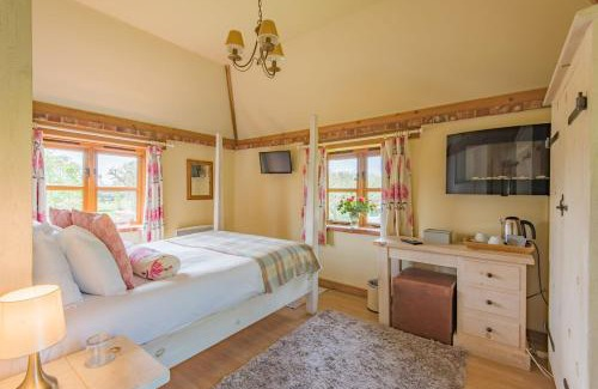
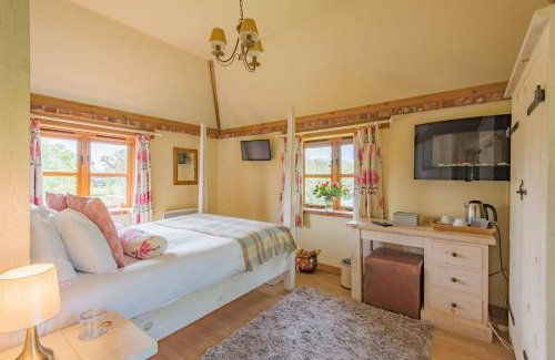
+ backpack (304, 258)
